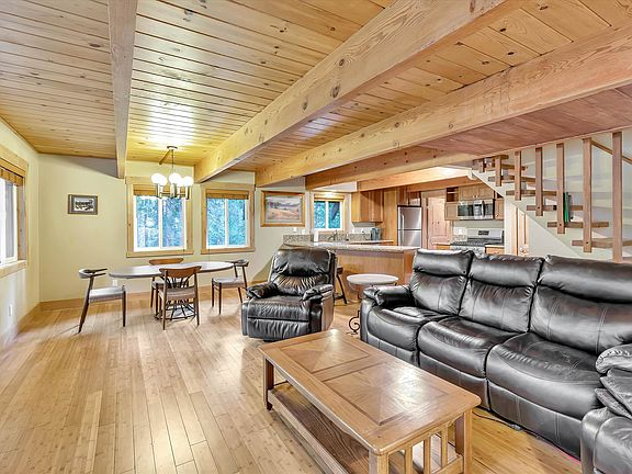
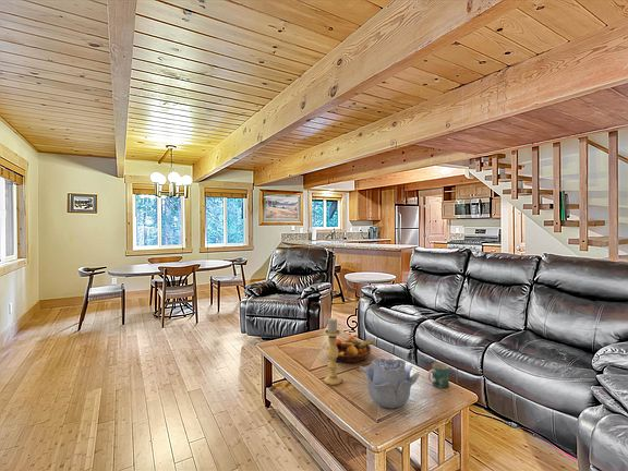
+ mug (437, 375)
+ fruit bowl (349, 346)
+ decorative bowl (388, 382)
+ candle holder (333, 349)
